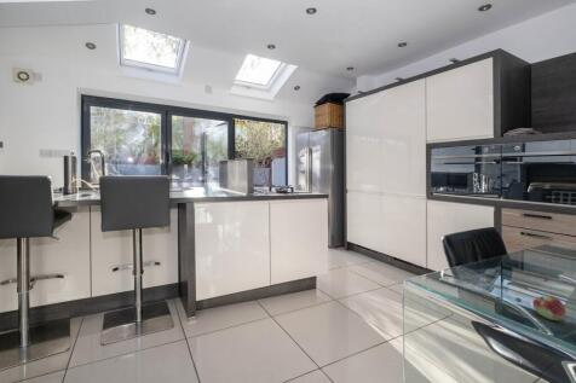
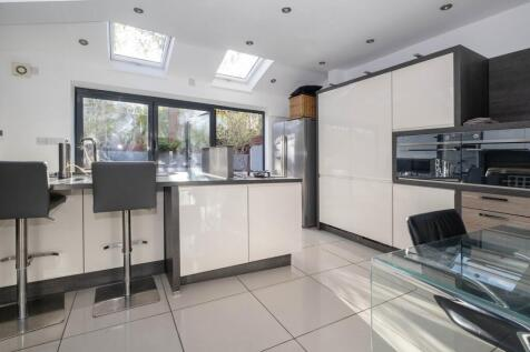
- fruit (548, 307)
